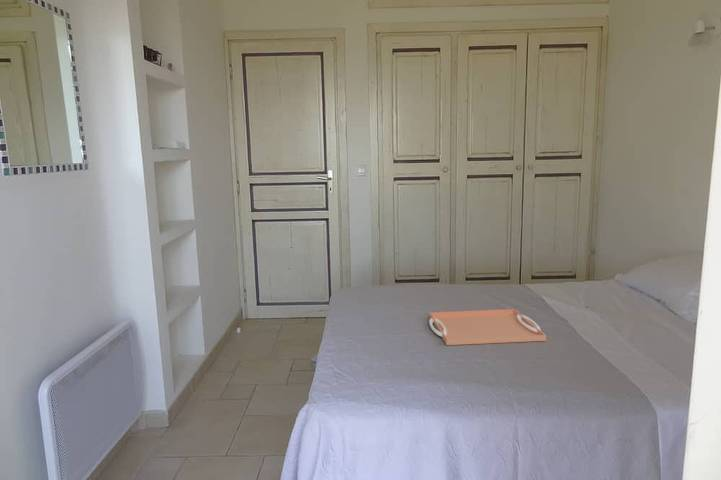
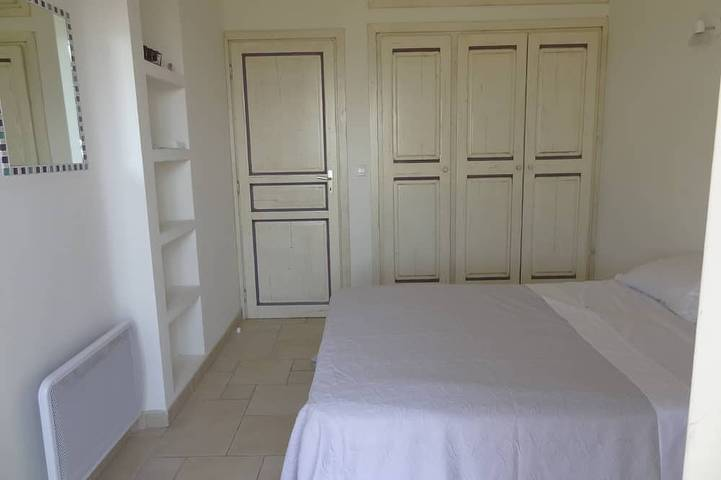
- serving tray (483, 325)
